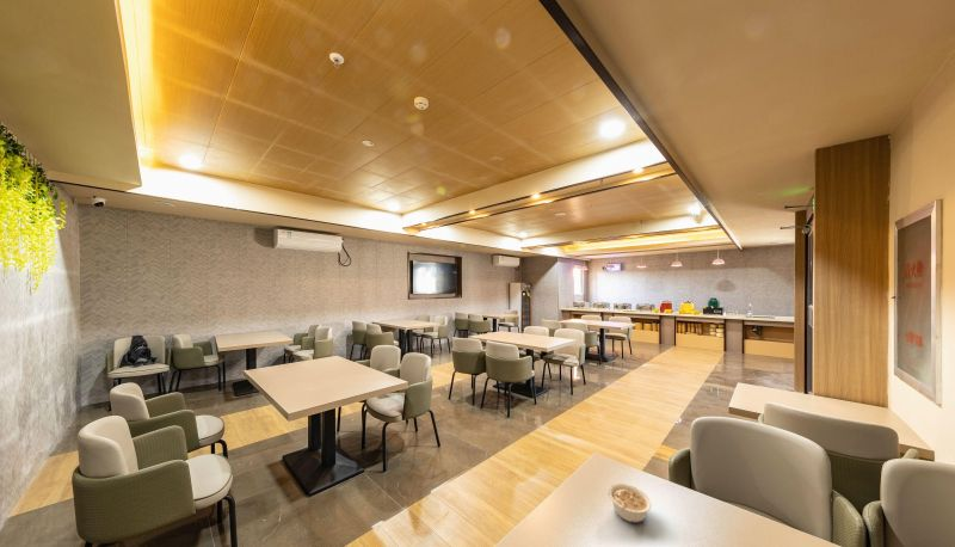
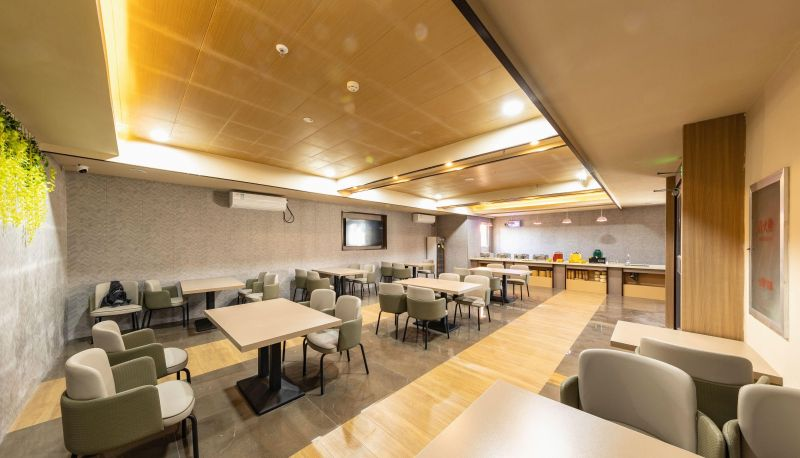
- legume (629, 504)
